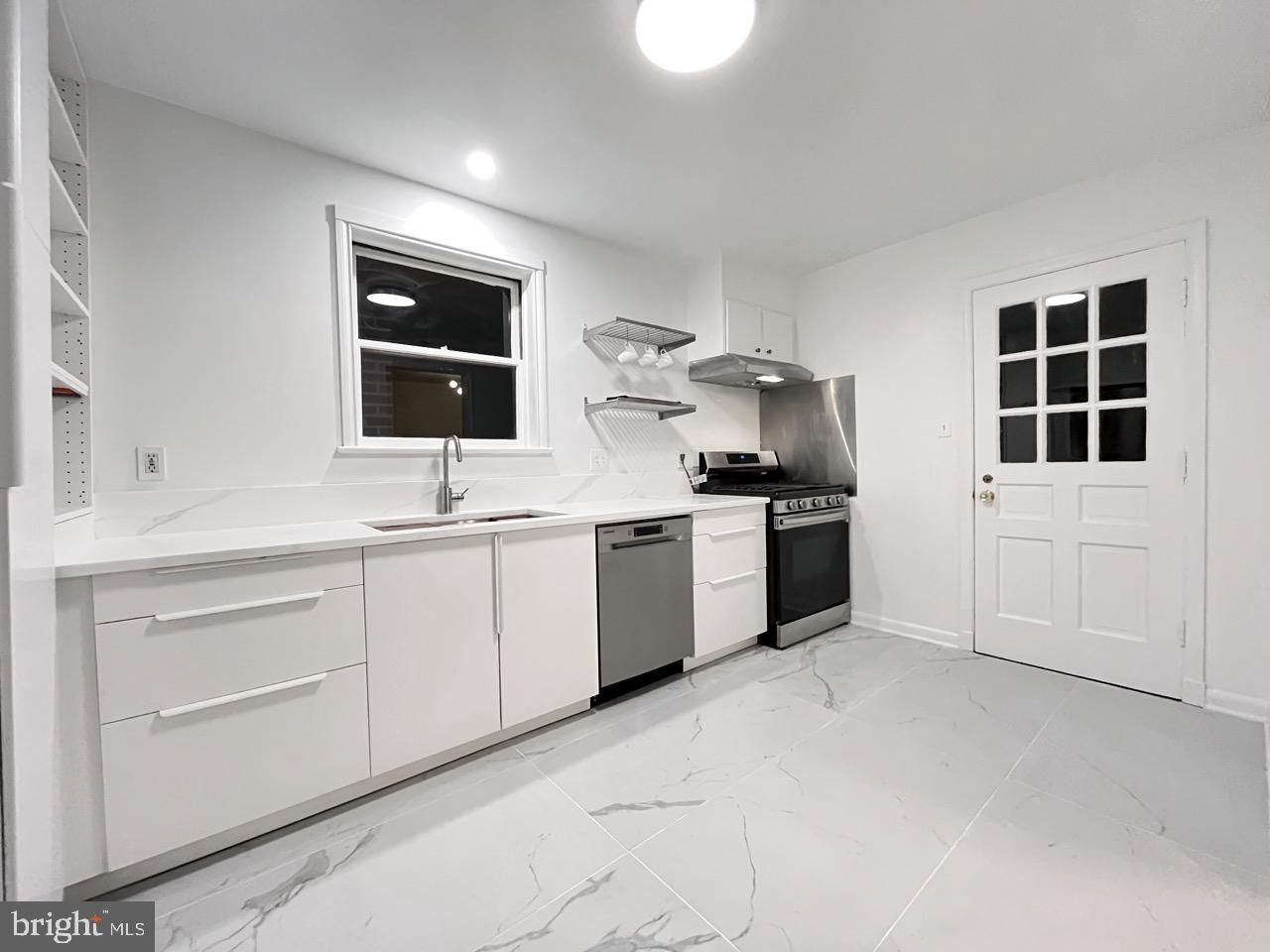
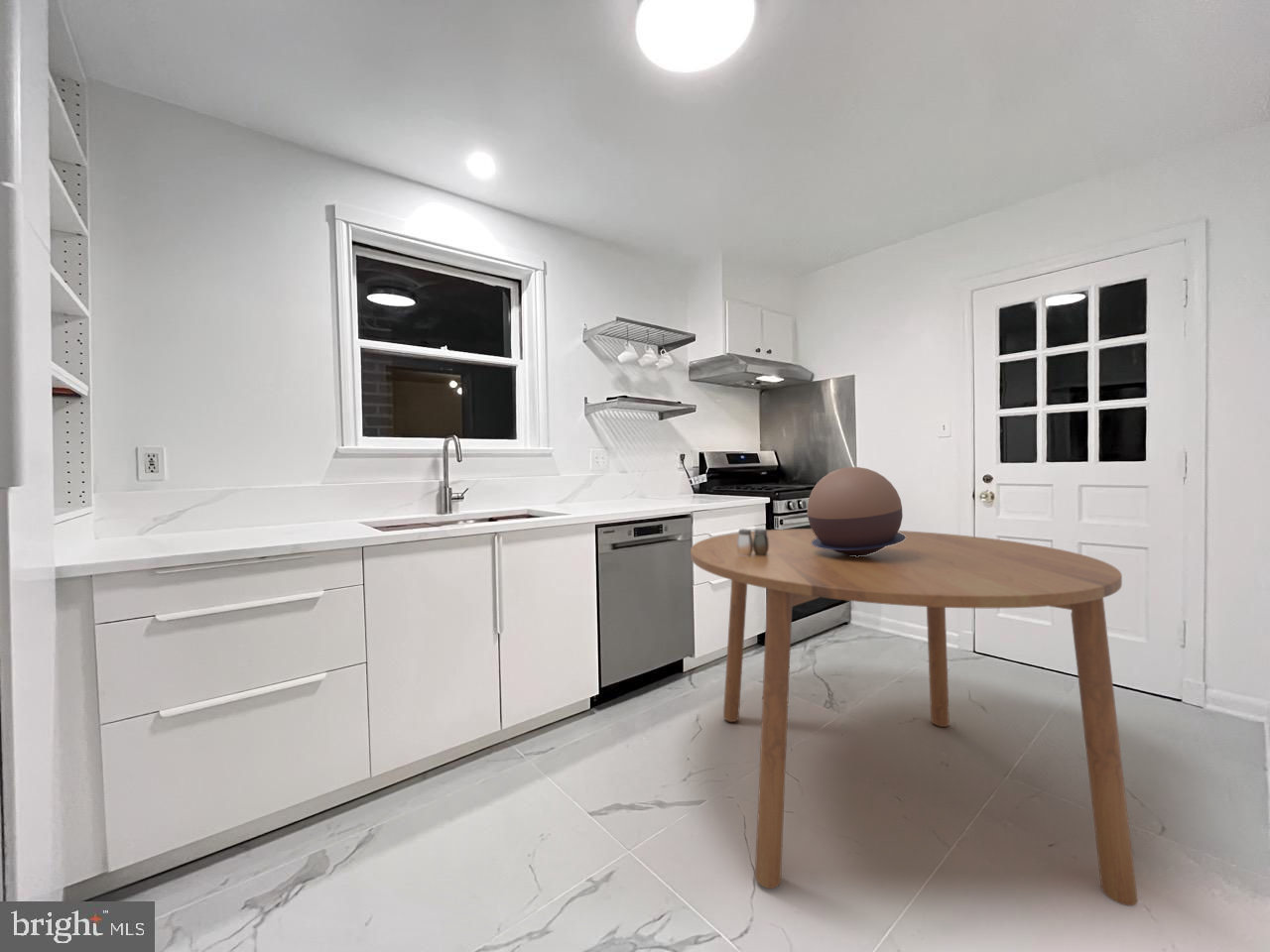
+ salt and pepper shaker (752, 540)
+ dining table (929, 667)
+ decorative bowl (854, 510)
